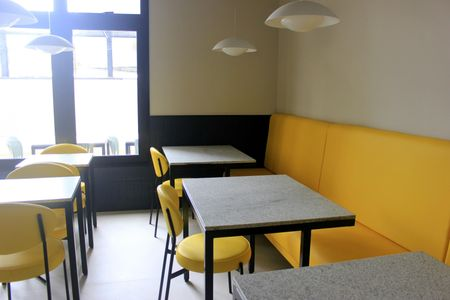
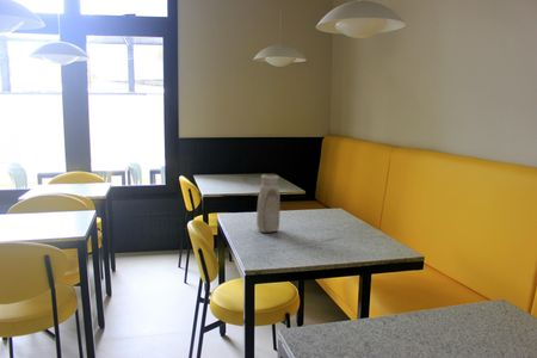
+ vase (268, 203)
